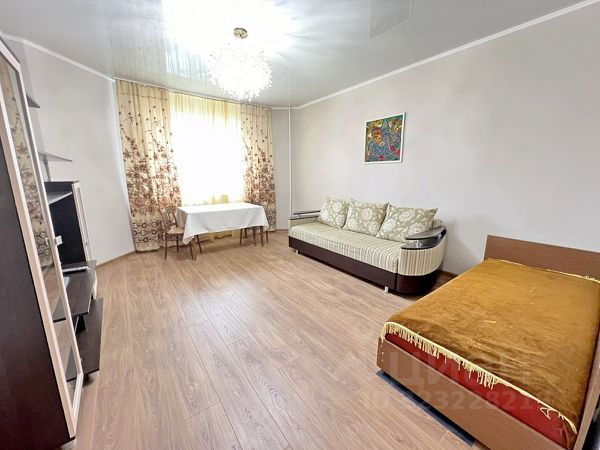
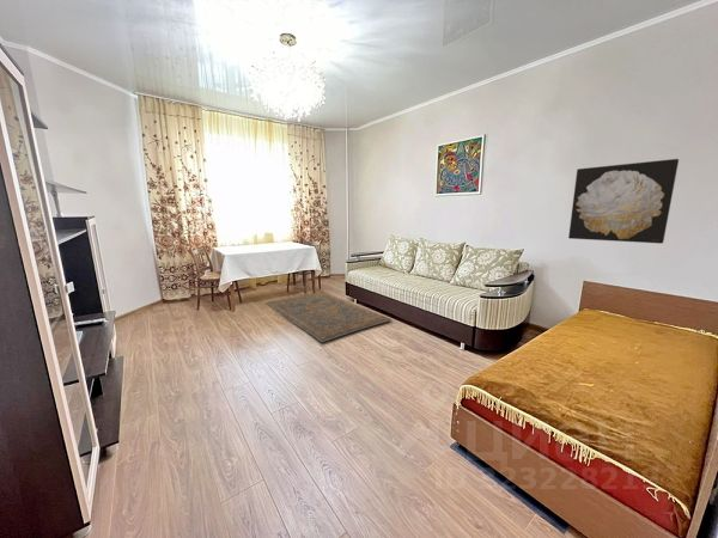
+ rug (322, 310)
+ wall art (616, 203)
